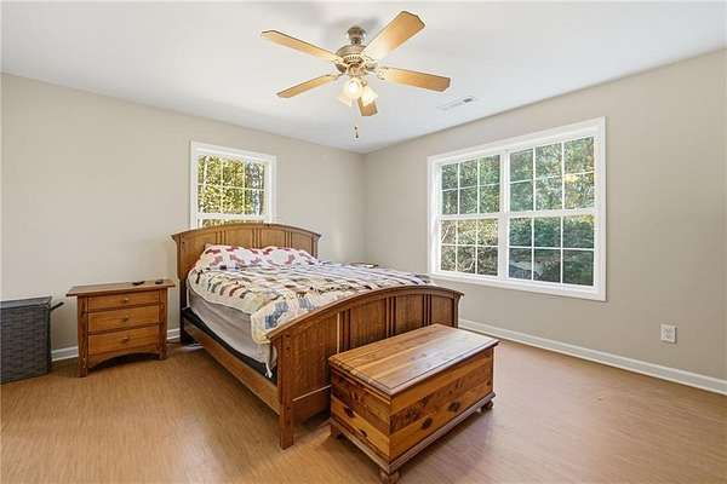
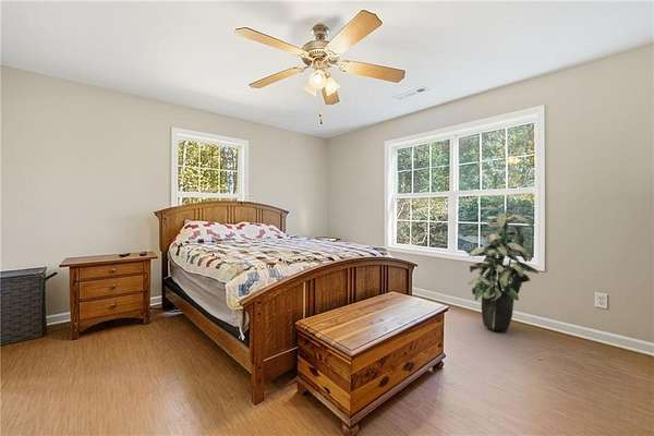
+ indoor plant (497, 267)
